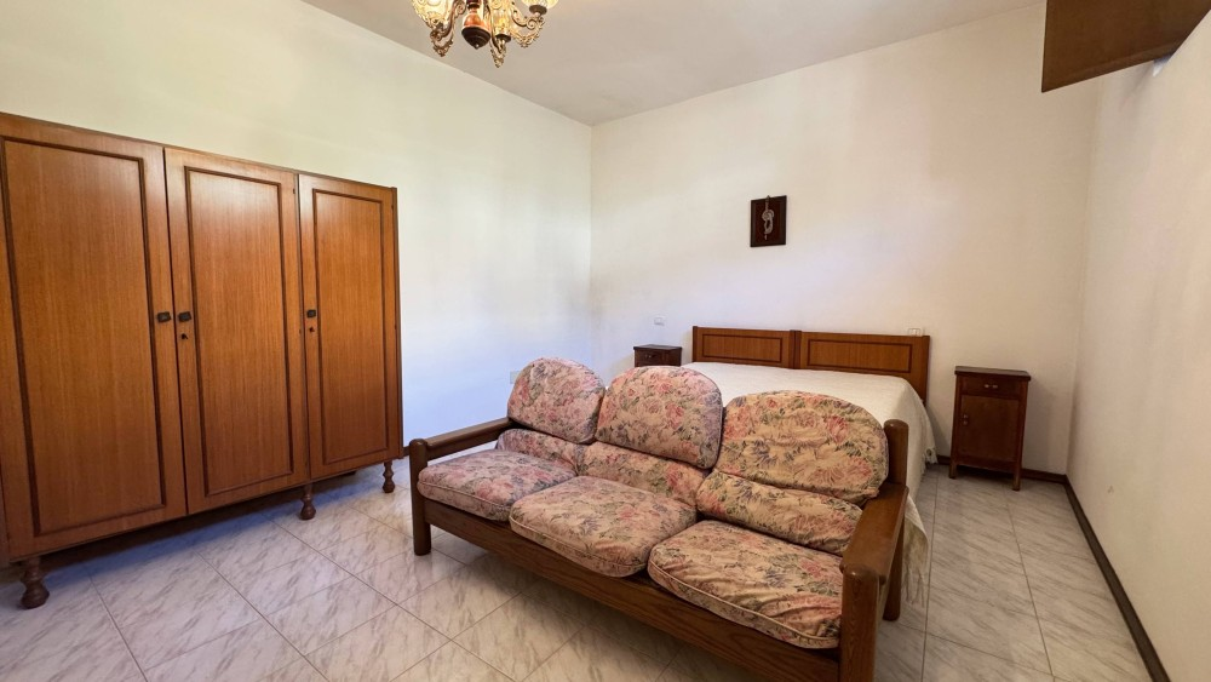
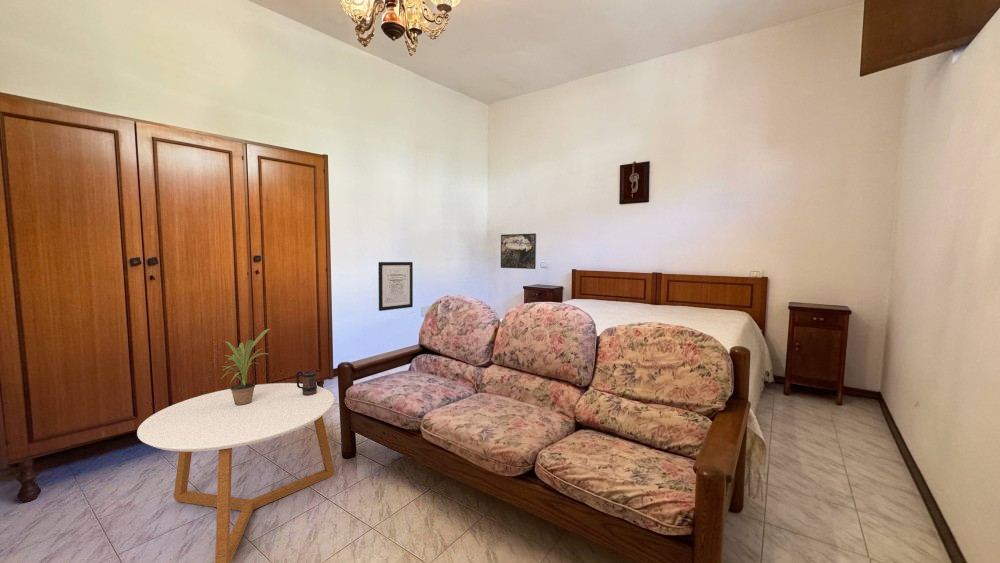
+ potted plant (245, 368)
+ wall art (396, 285)
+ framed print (517, 251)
+ coffee table (231, 459)
+ mug (306, 382)
